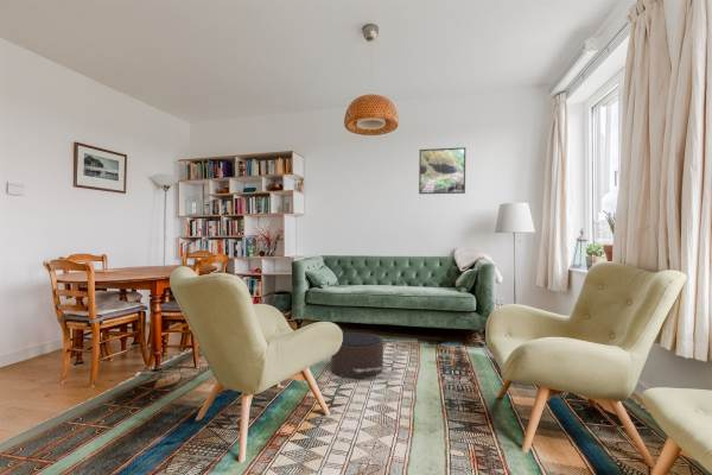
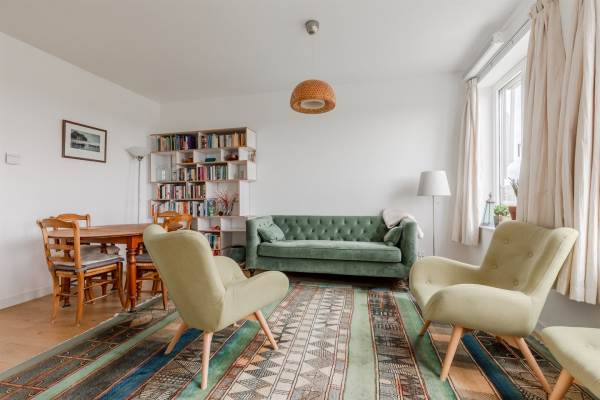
- pouf (361, 353)
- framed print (441, 171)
